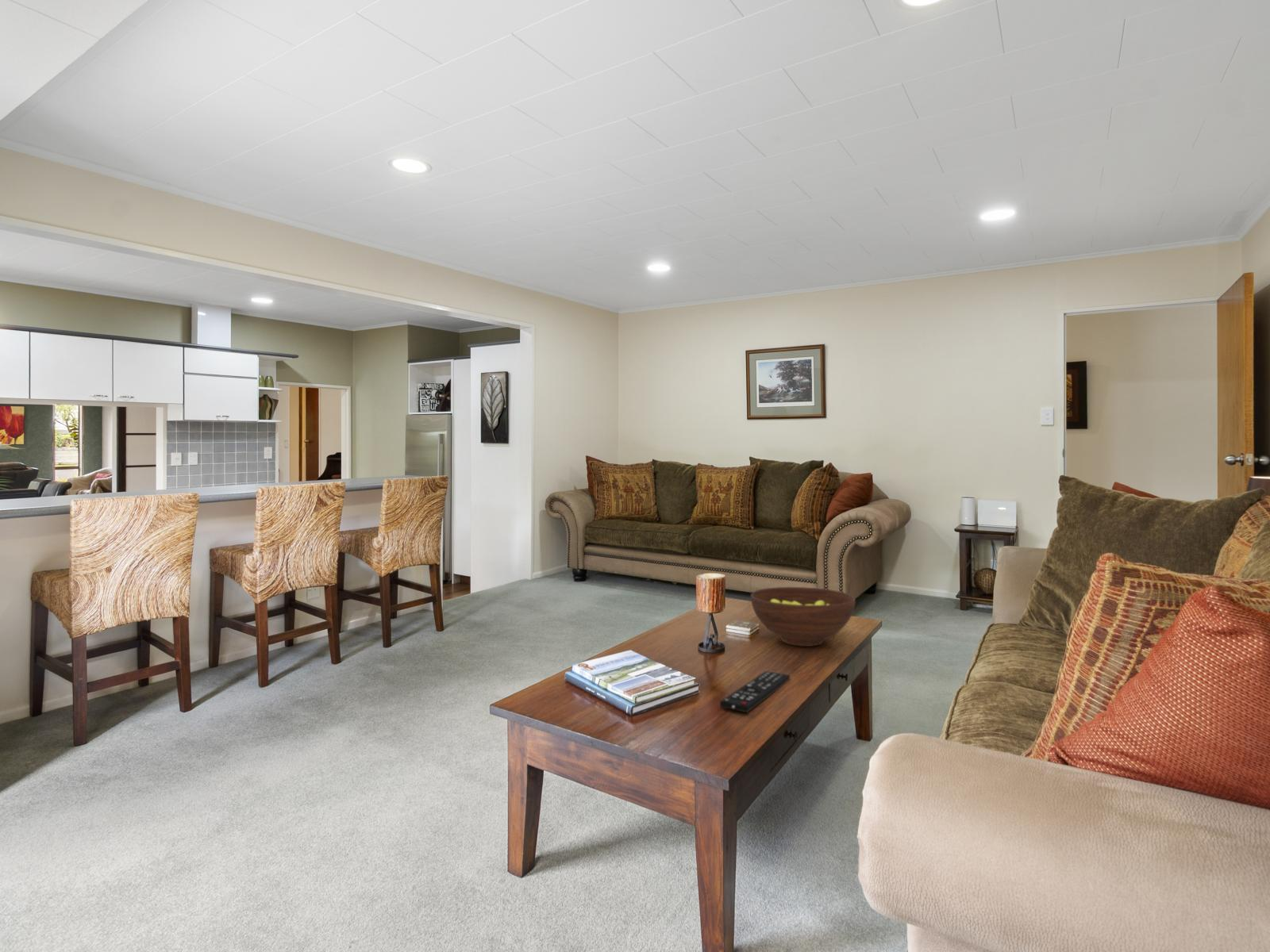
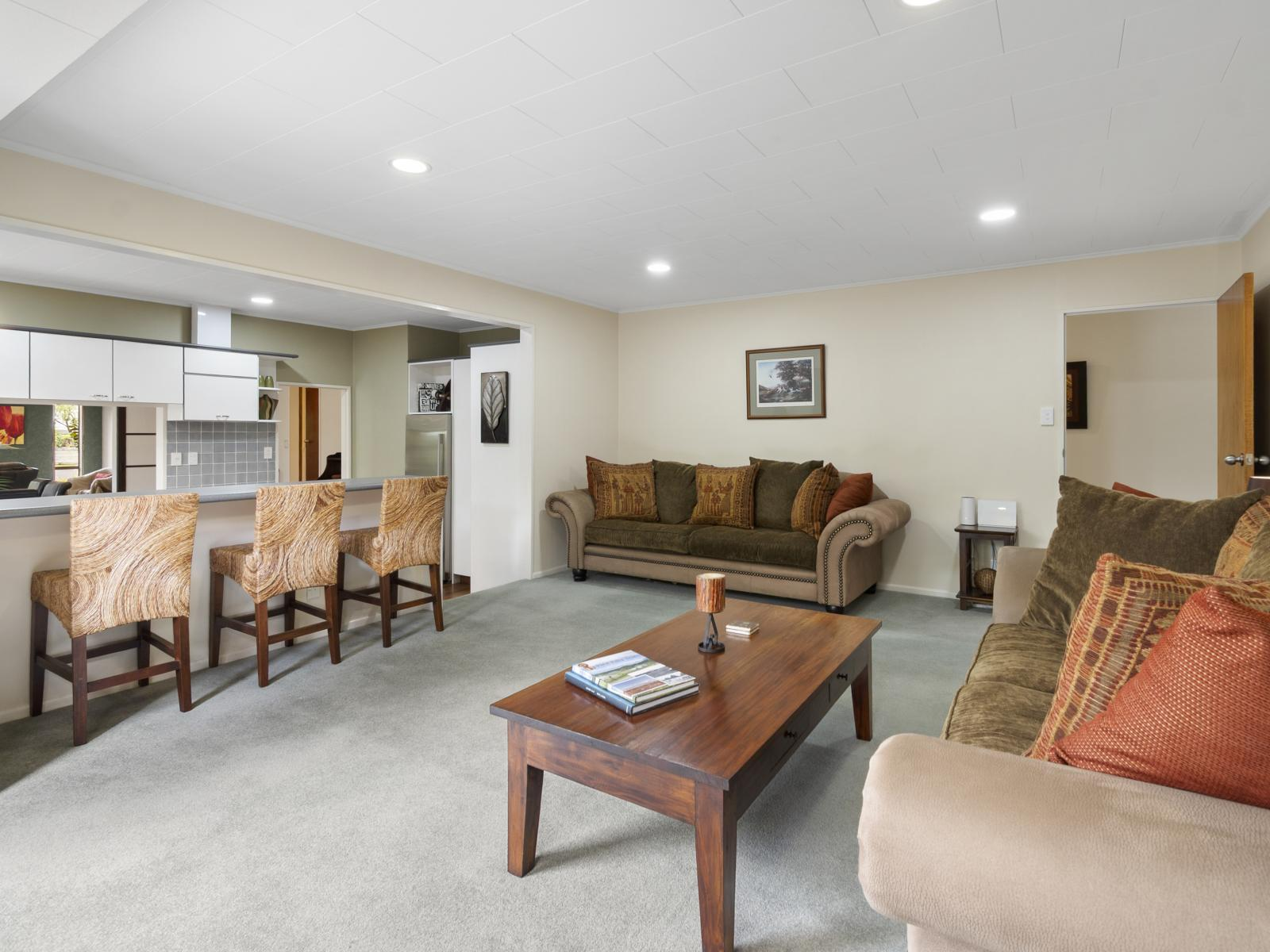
- remote control (756, 689)
- fruit bowl (802, 619)
